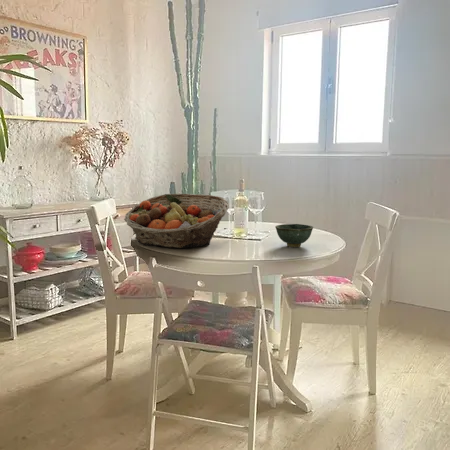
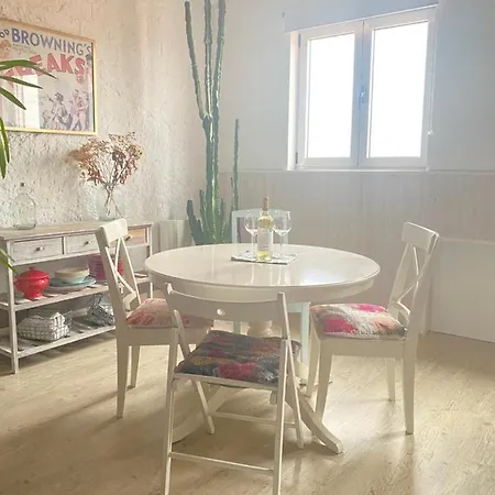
- bowl (293, 236)
- fruit basket (176, 218)
